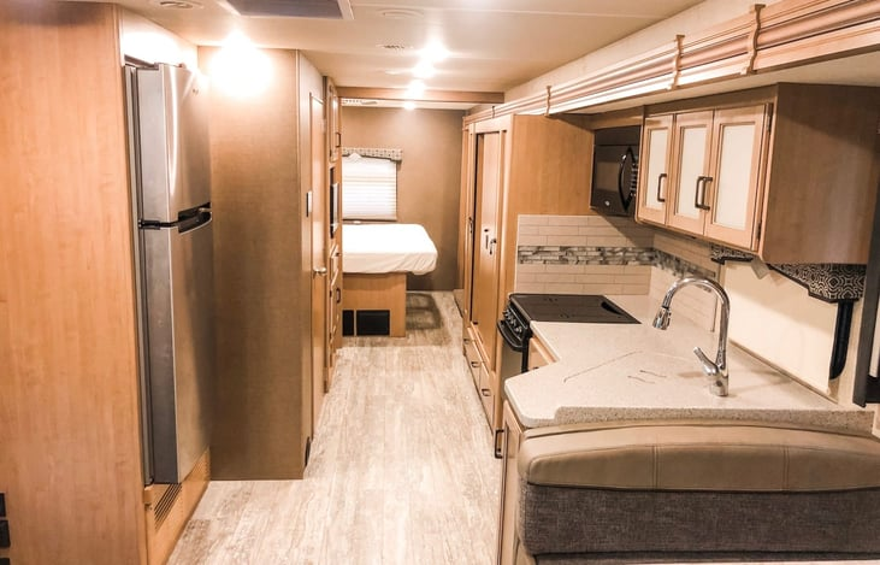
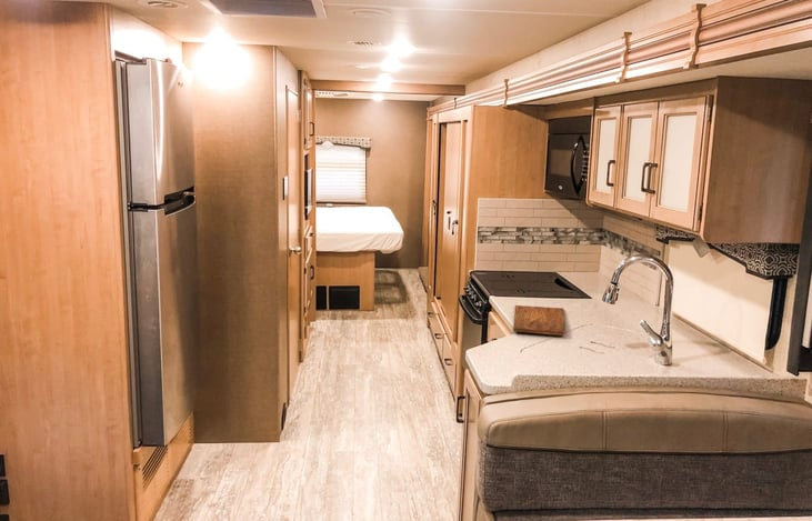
+ cutting board (539, 319)
